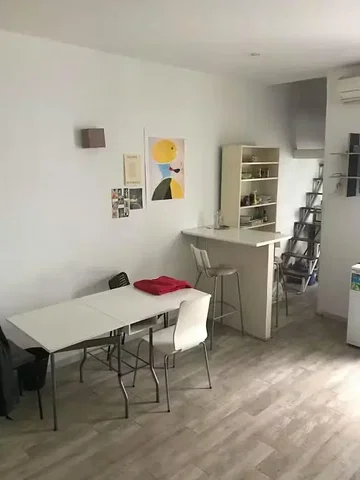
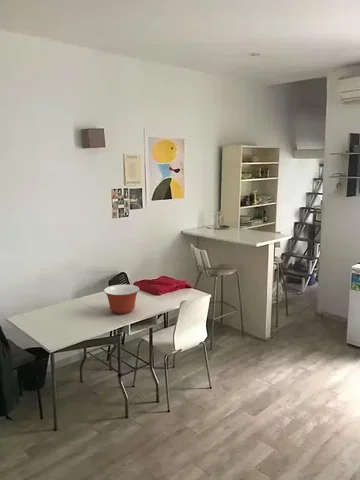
+ mixing bowl (122, 300)
